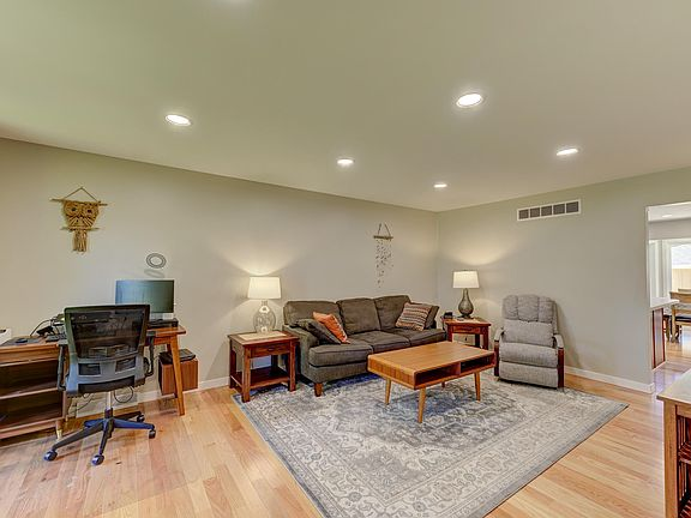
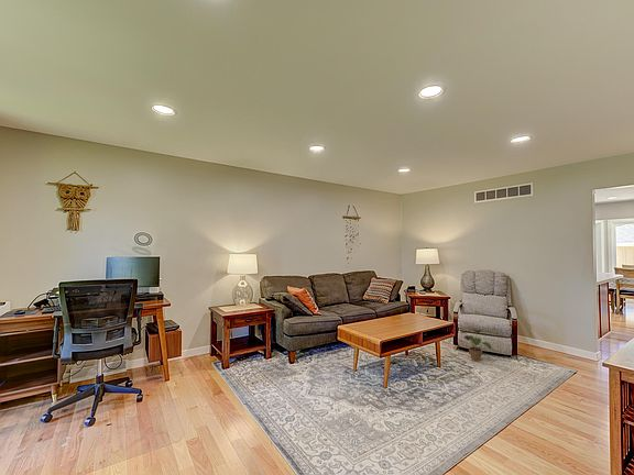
+ potted plant (476, 345)
